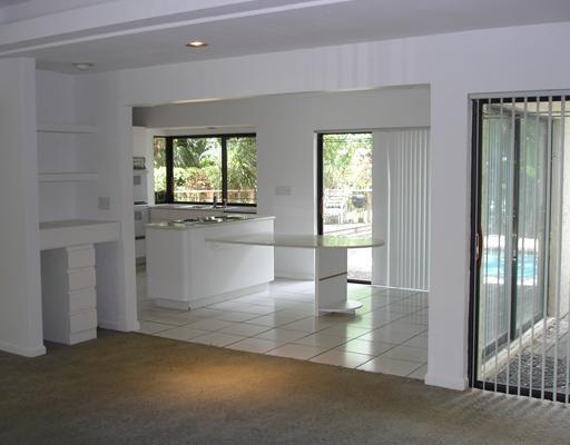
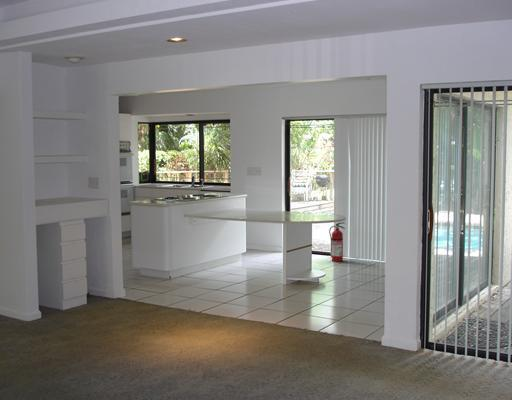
+ fire extinguisher (337, 241)
